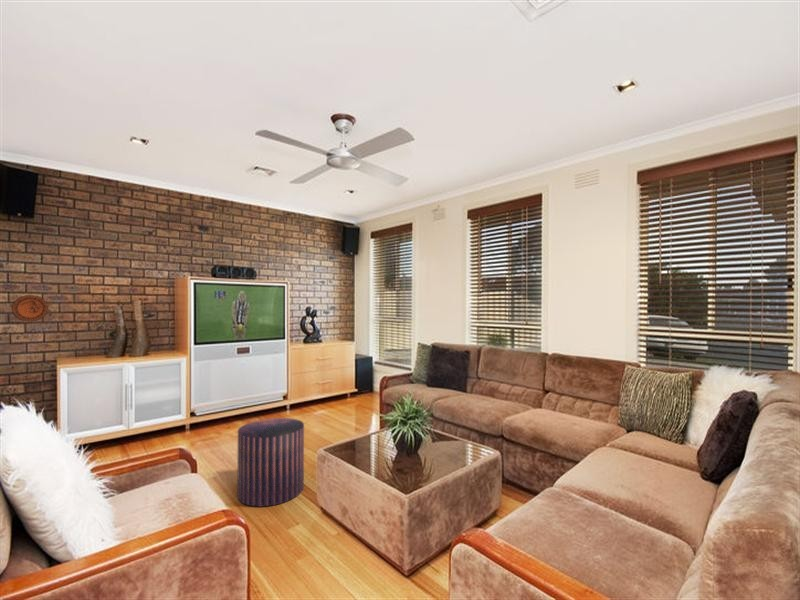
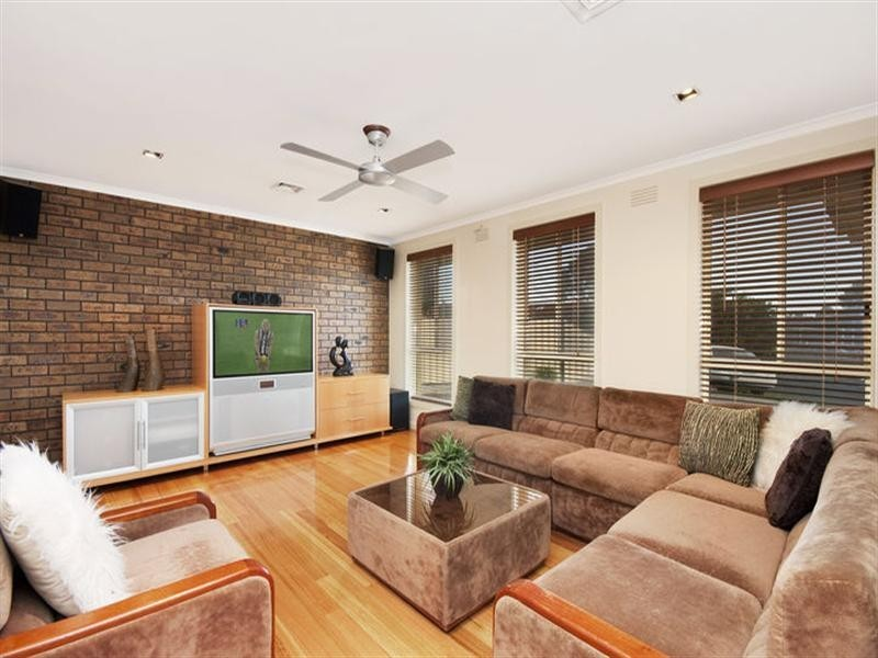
- decorative plate (30, 308)
- pouf (271, 458)
